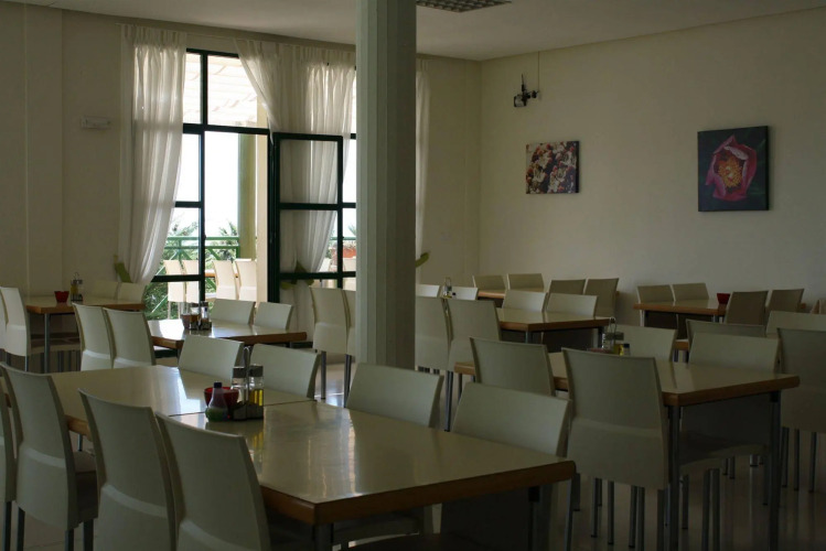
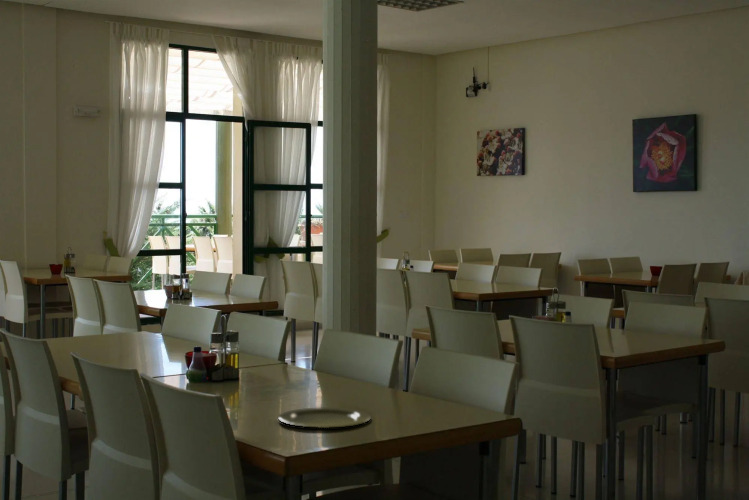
+ plate (324, 417)
